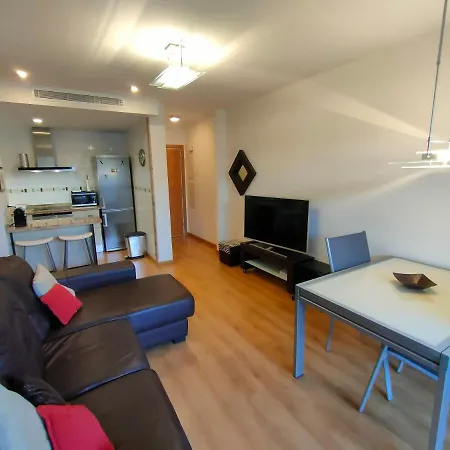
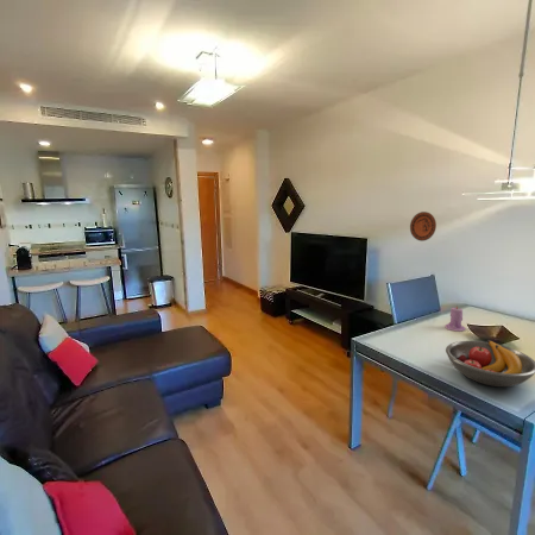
+ candle (455, 316)
+ decorative plate (422, 226)
+ fruit bowl (487, 363)
